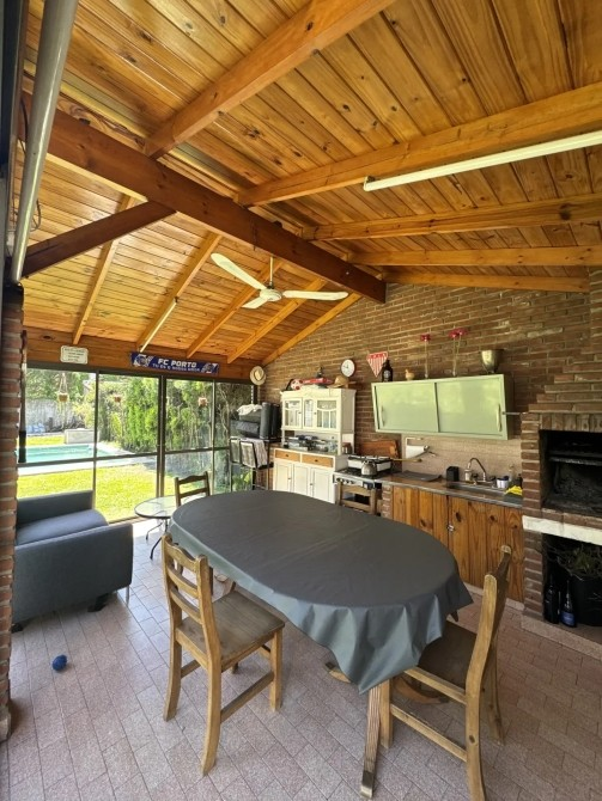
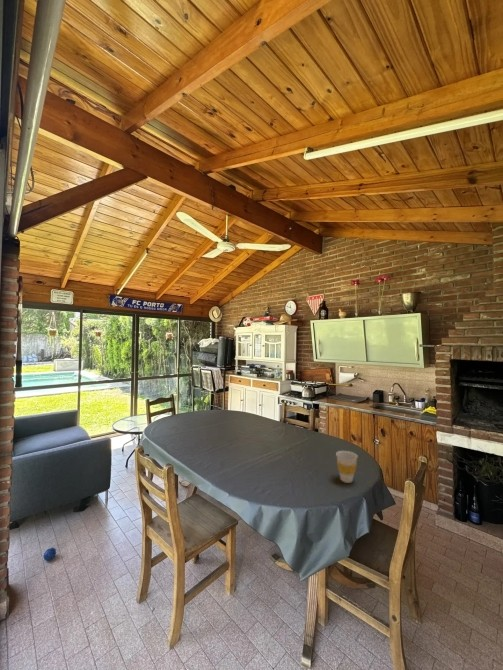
+ cup (346, 467)
